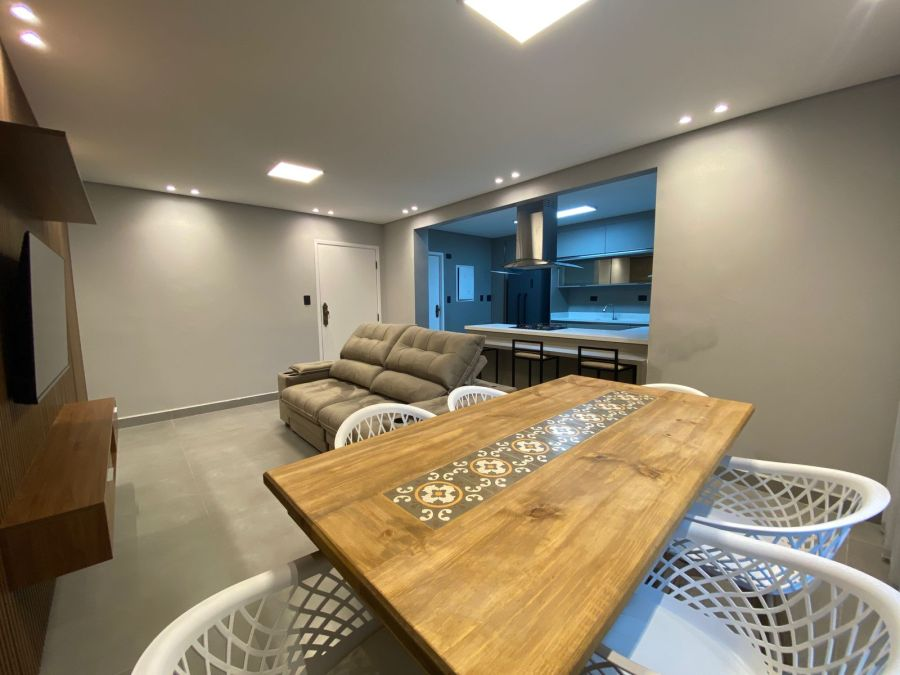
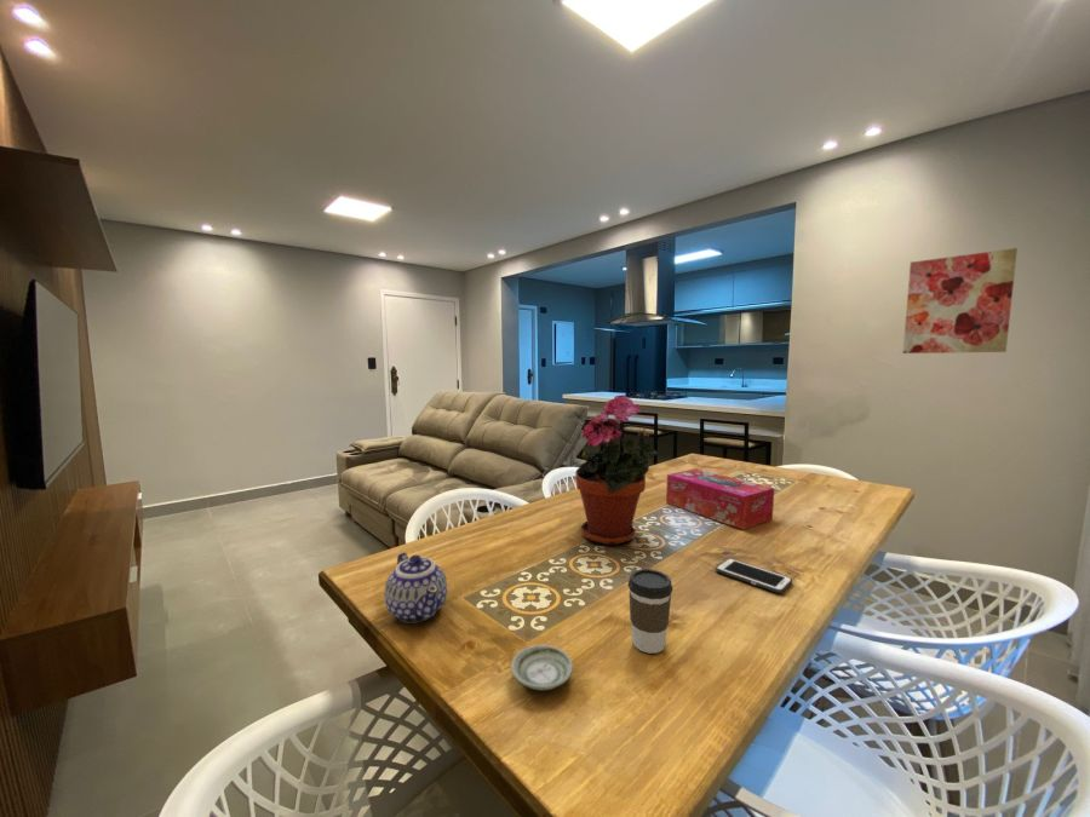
+ tissue box (717, 495)
+ coffee cup (649, 610)
+ teapot (415, 583)
+ saucer (541, 671)
+ wall art (956, 304)
+ potted plant (612, 465)
+ cell phone (752, 574)
